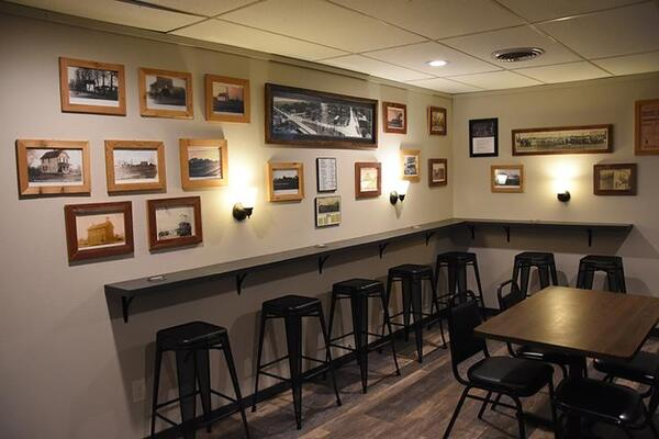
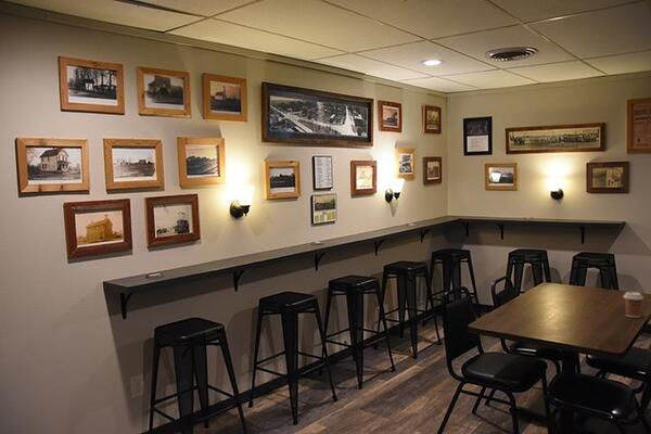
+ coffee cup (633, 304)
